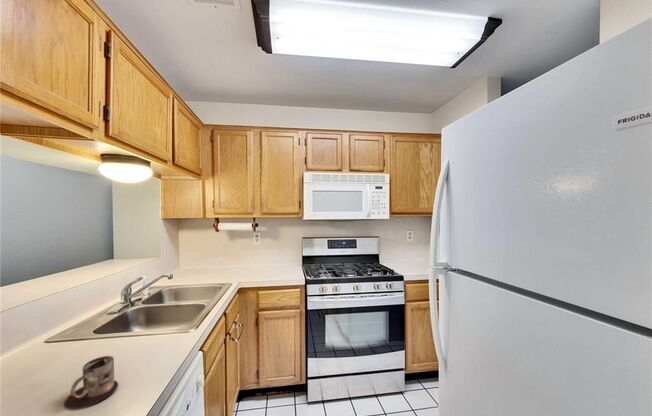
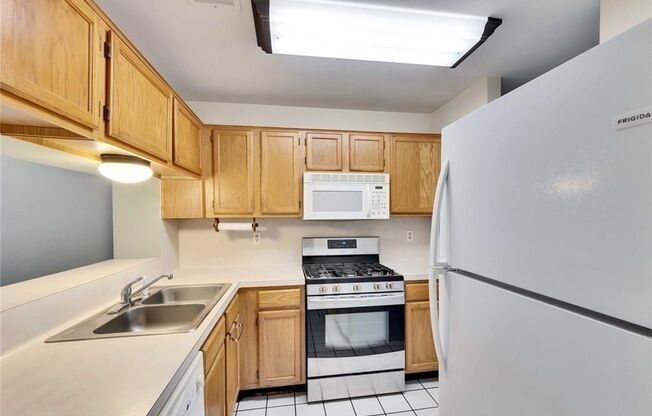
- mug (92, 379)
